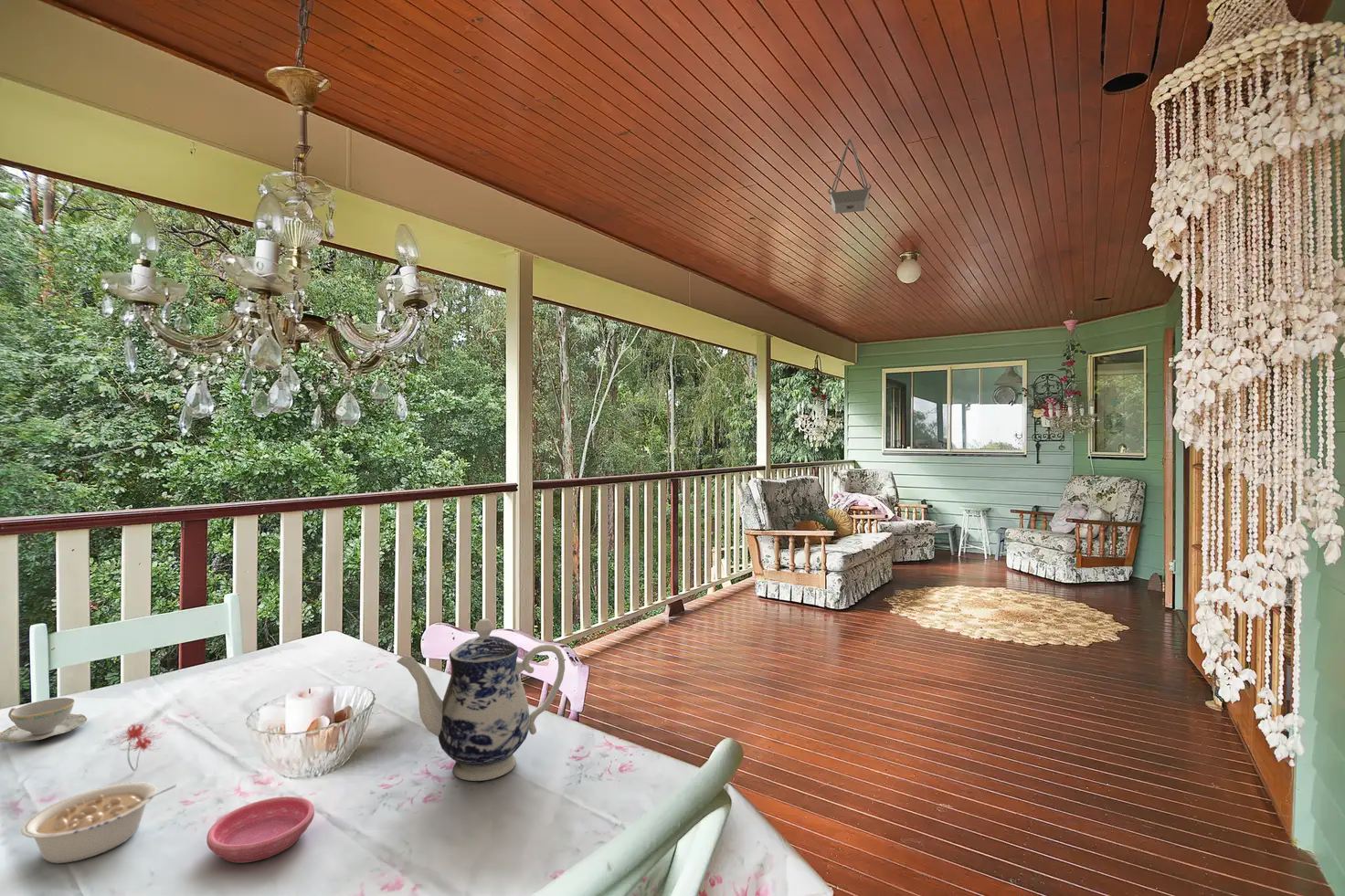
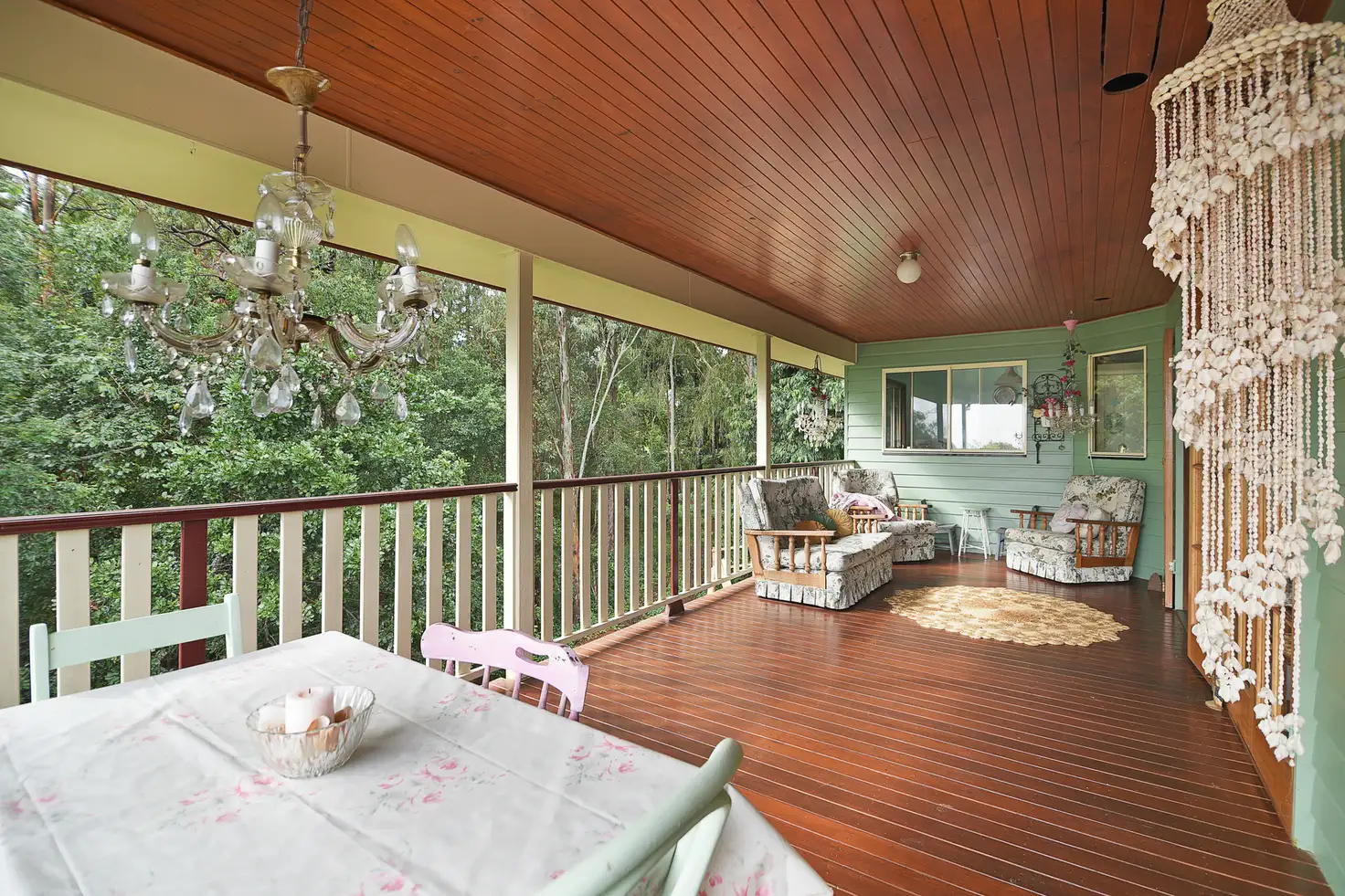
- hanging planter (841, 171)
- teapot (484, 692)
- saucer (262, 830)
- flower (135, 746)
- legume (98, 819)
- chinaware (43, 719)
